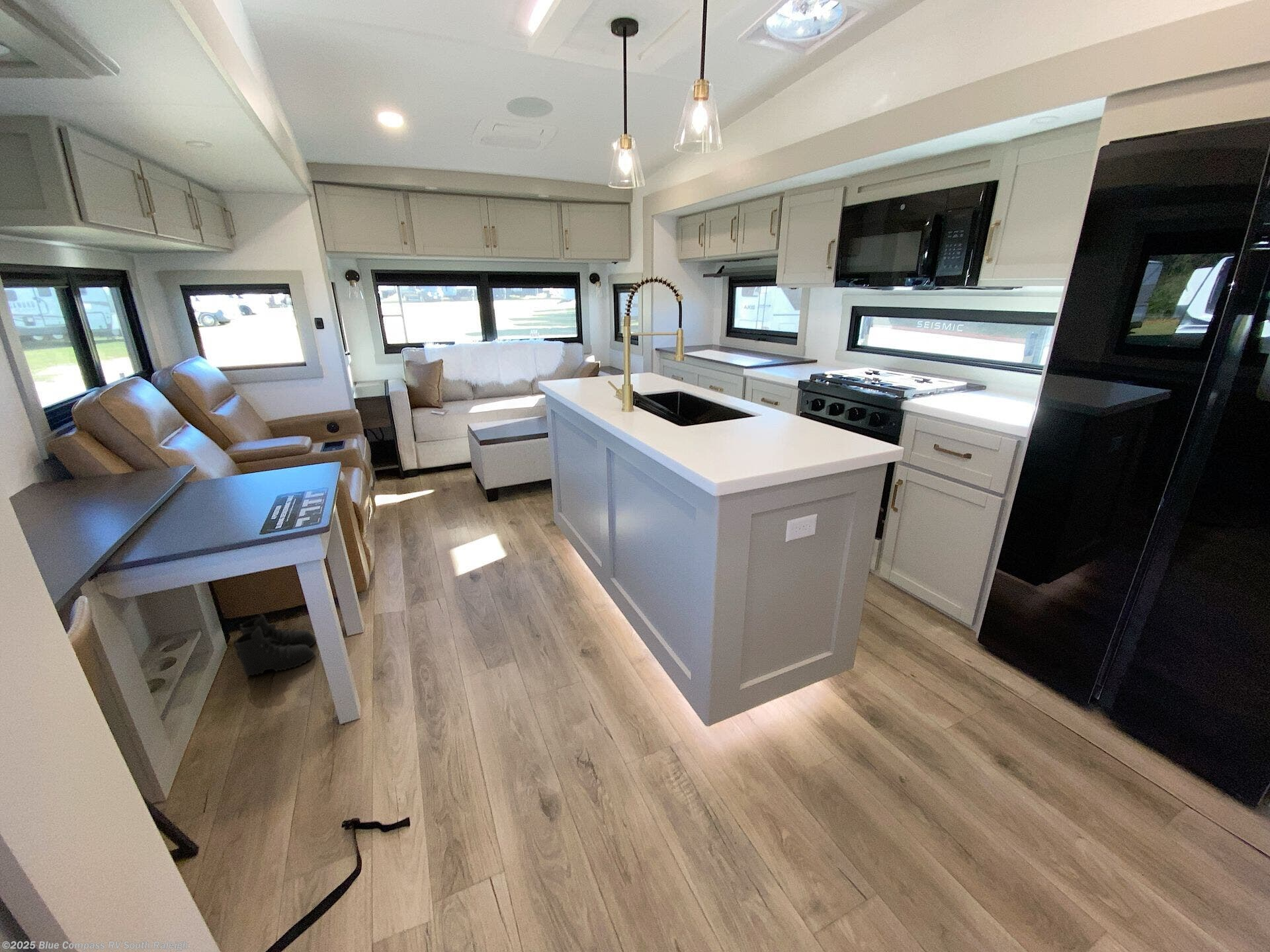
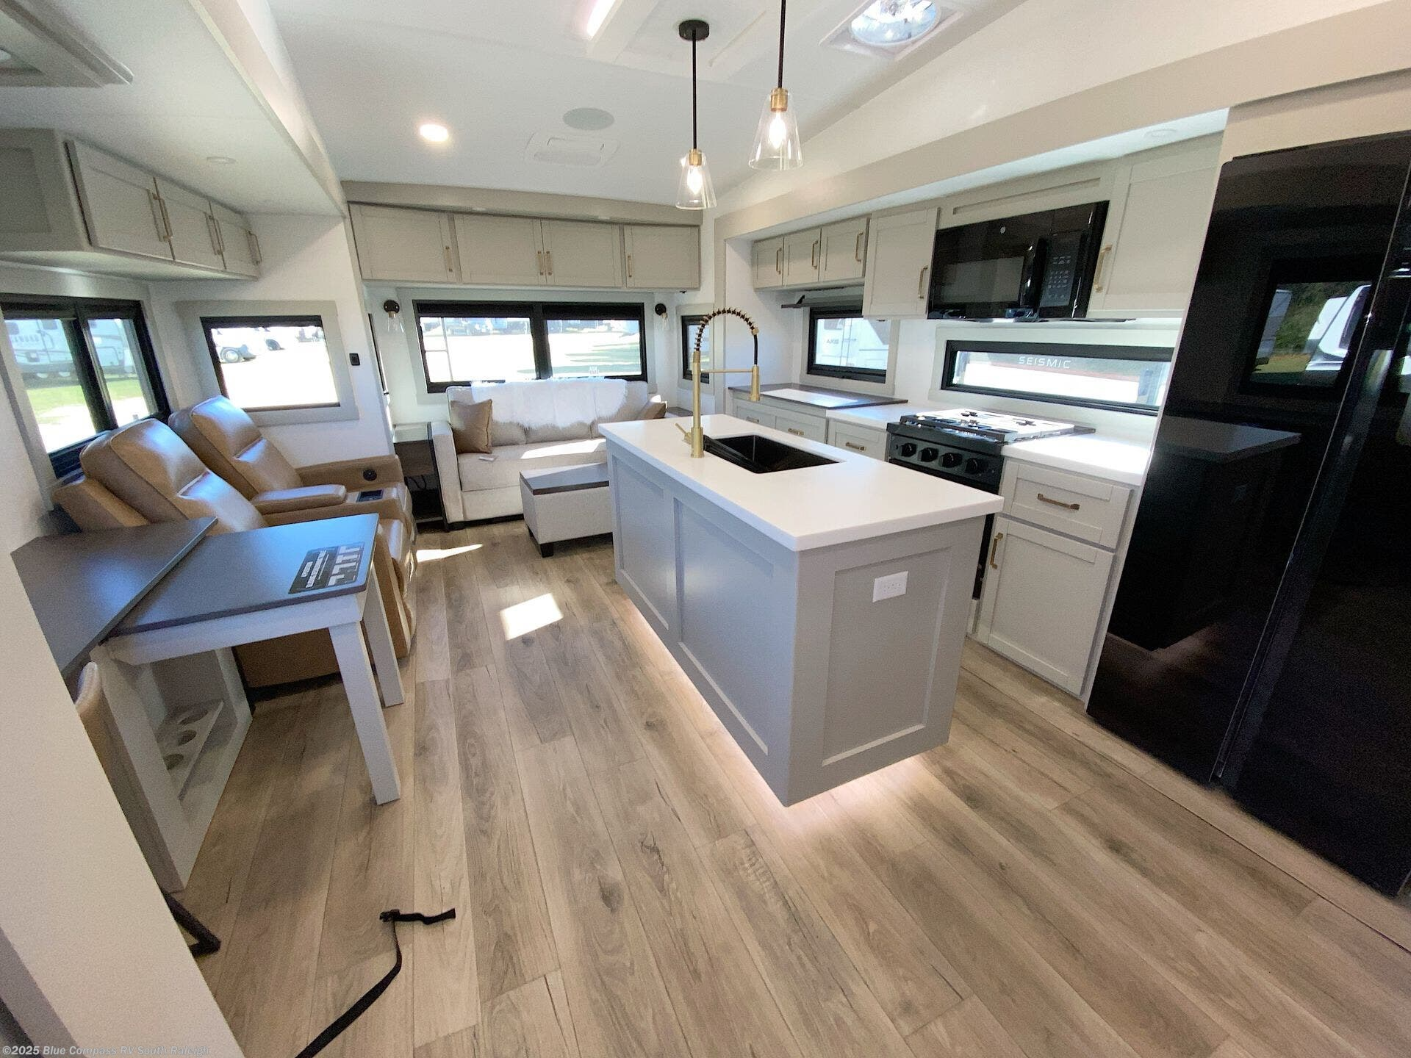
- boots (275, 639)
